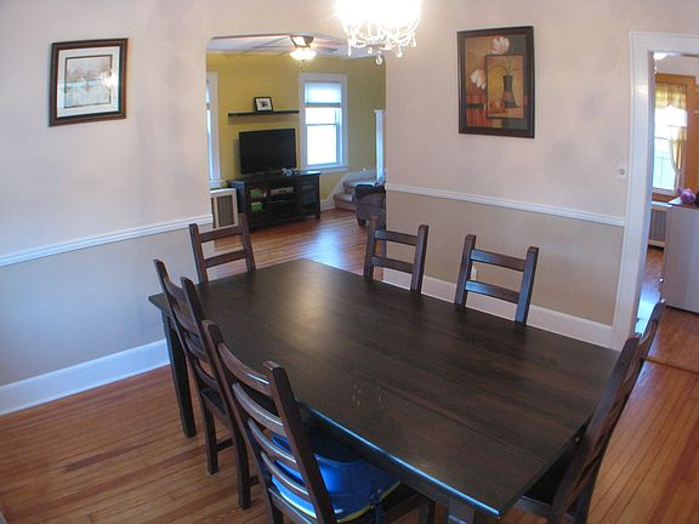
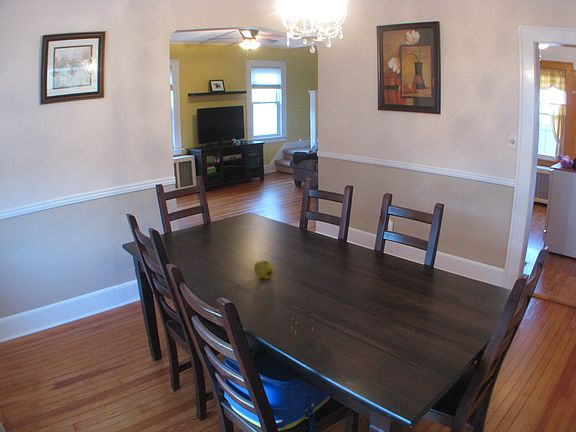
+ fruit (263, 269)
